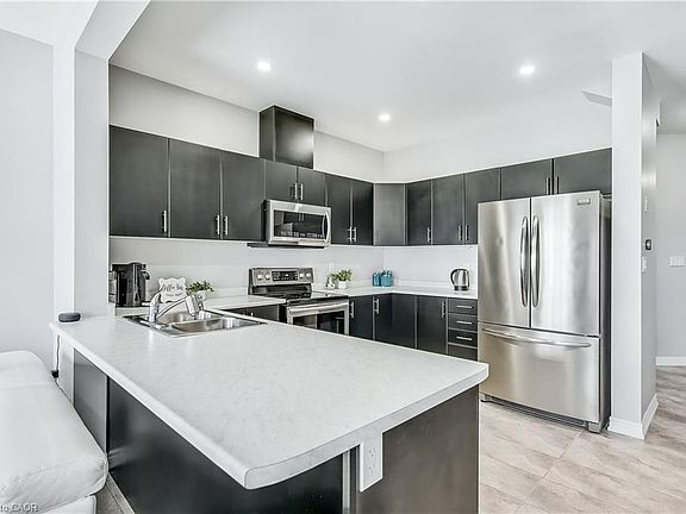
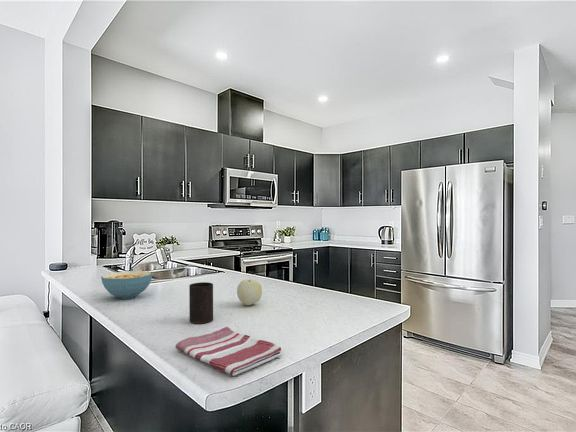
+ cup (201, 302)
+ fruit (249, 292)
+ cereal bowl (127, 285)
+ dish towel (228, 347)
